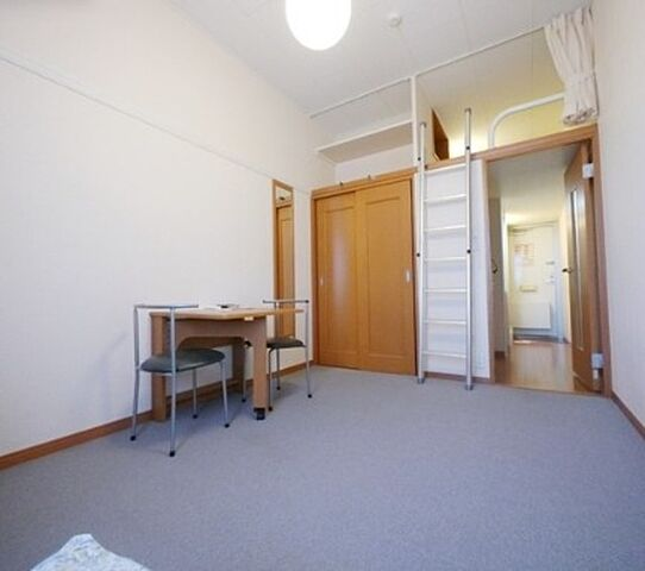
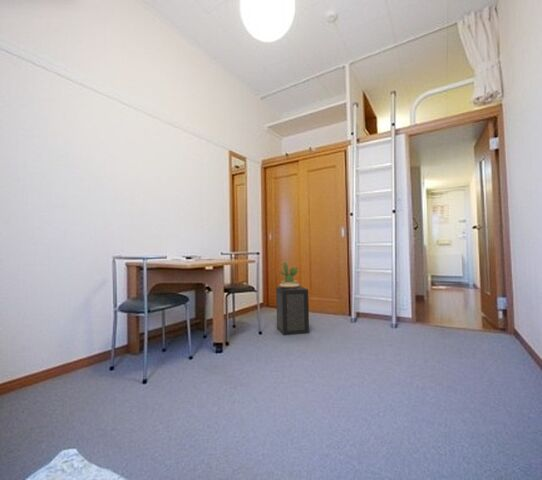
+ potted cactus (289, 274)
+ speaker (292, 309)
